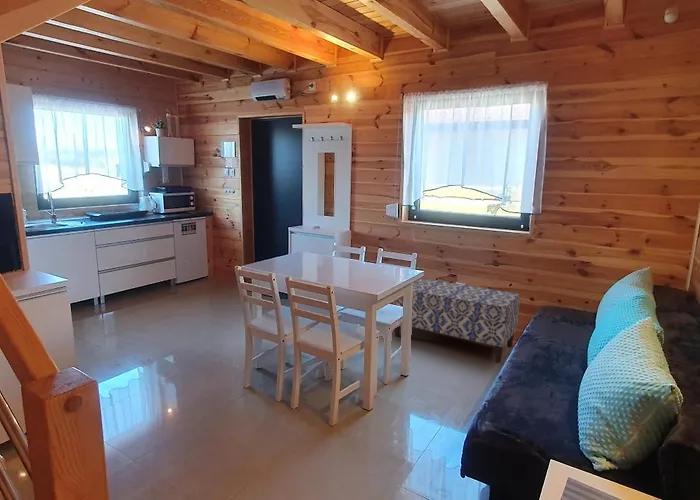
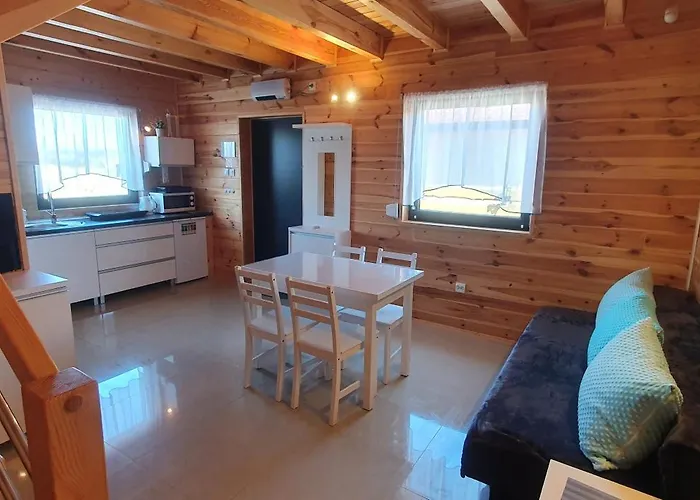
- bench (453, 316)
